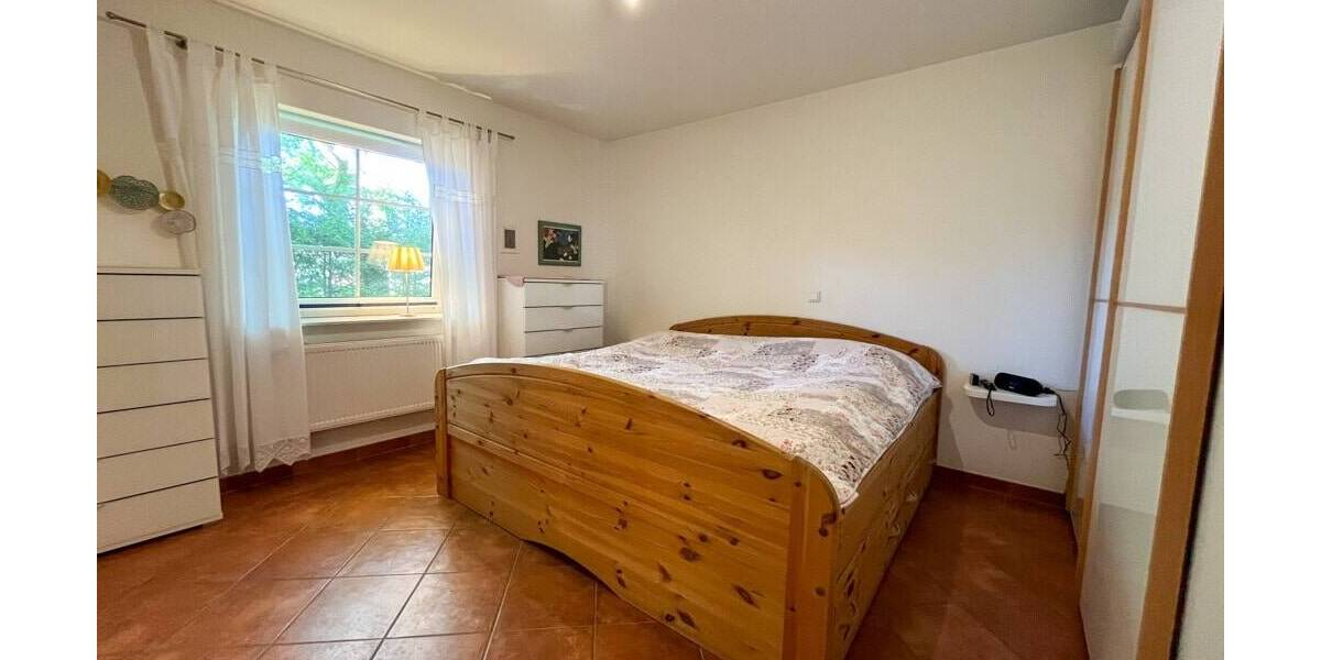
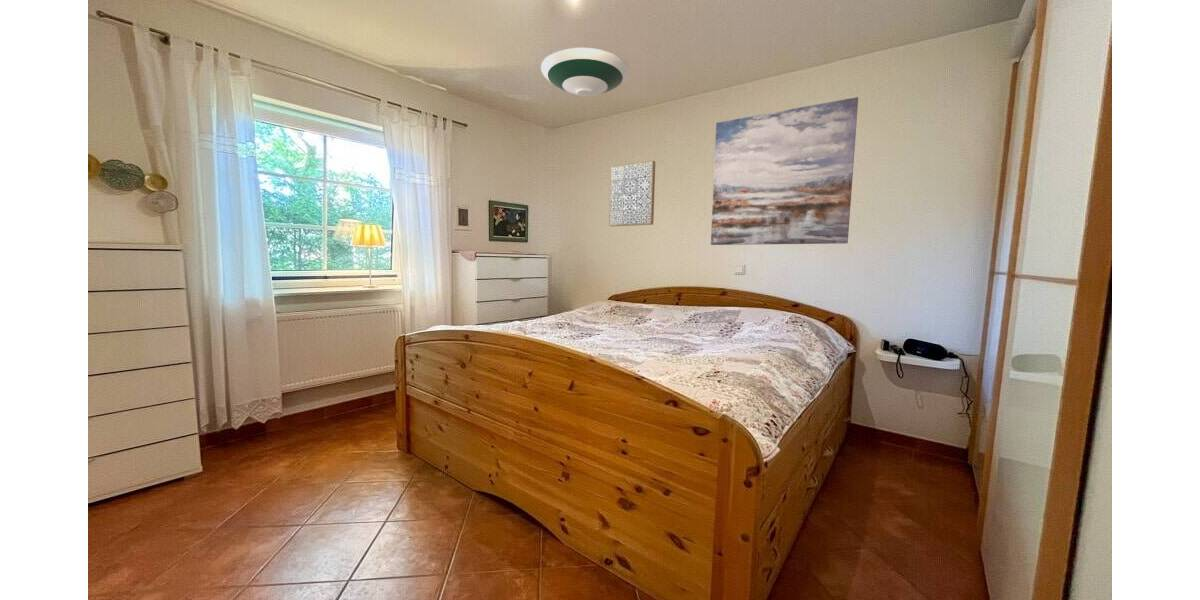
+ wall art (631, 194)
+ wall art (777, 178)
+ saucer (585, 82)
